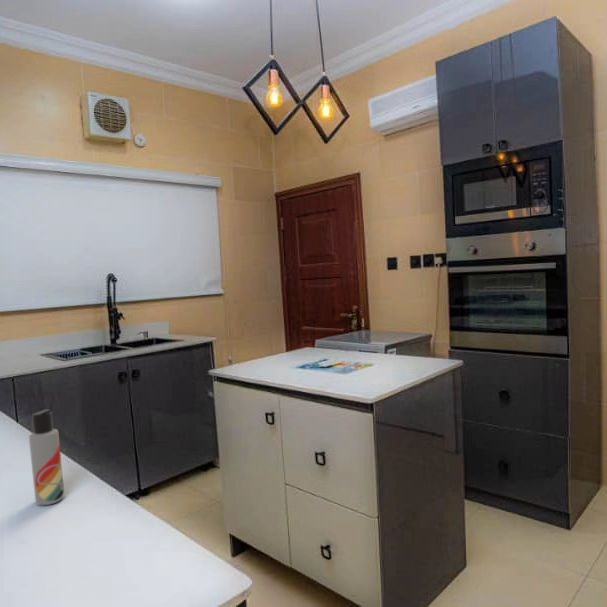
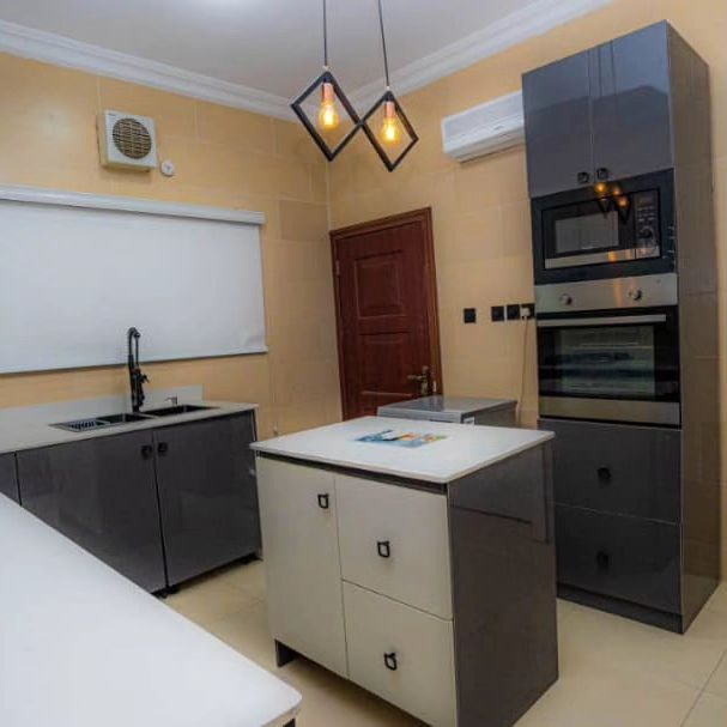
- lotion bottle (45, 455)
